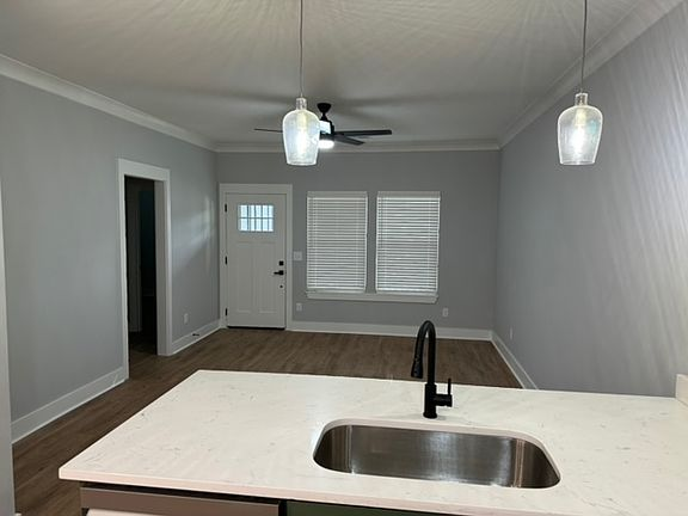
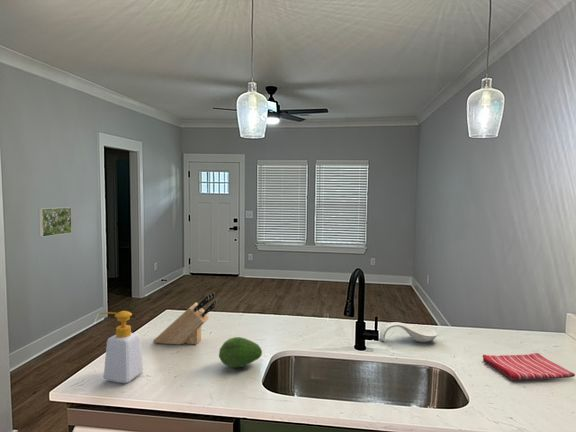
+ fruit (240, 351)
+ dish towel (525, 365)
+ soap bottle (118, 343)
+ spoon rest (408, 331)
+ knife block (186, 316)
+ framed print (56, 221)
